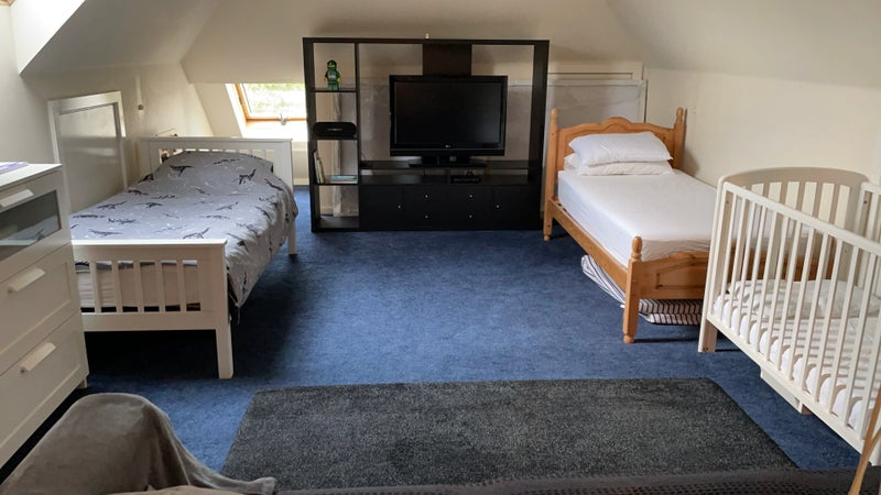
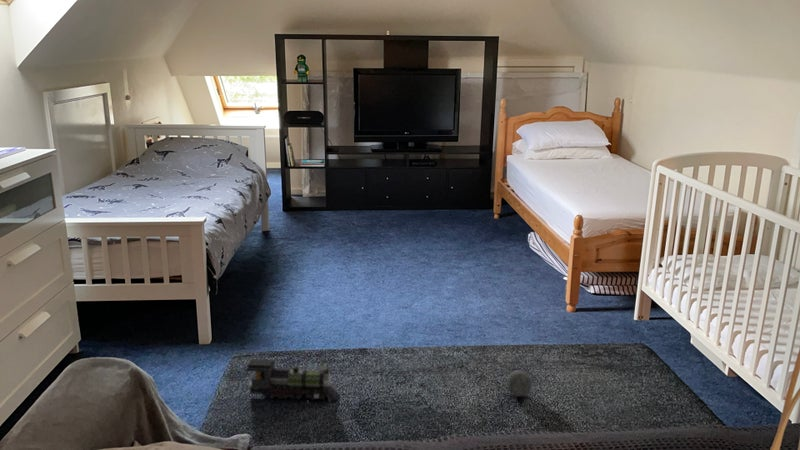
+ decorative ball (519, 383)
+ toy train (293, 375)
